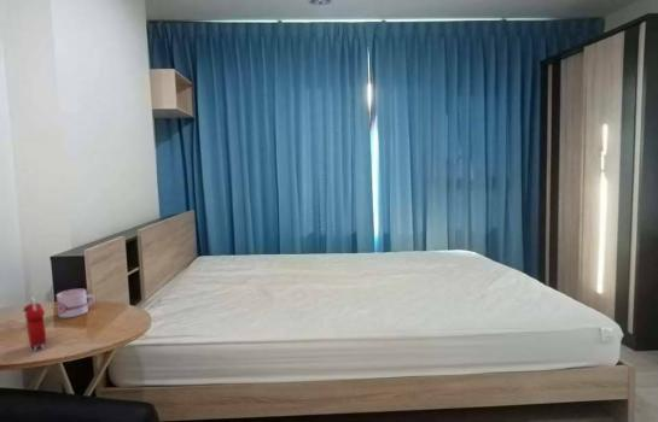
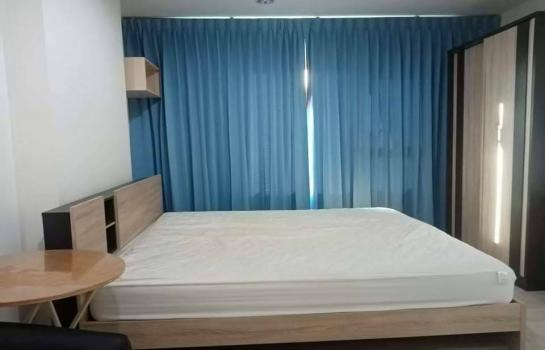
- alarm clock (35, 322)
- mug (76, 301)
